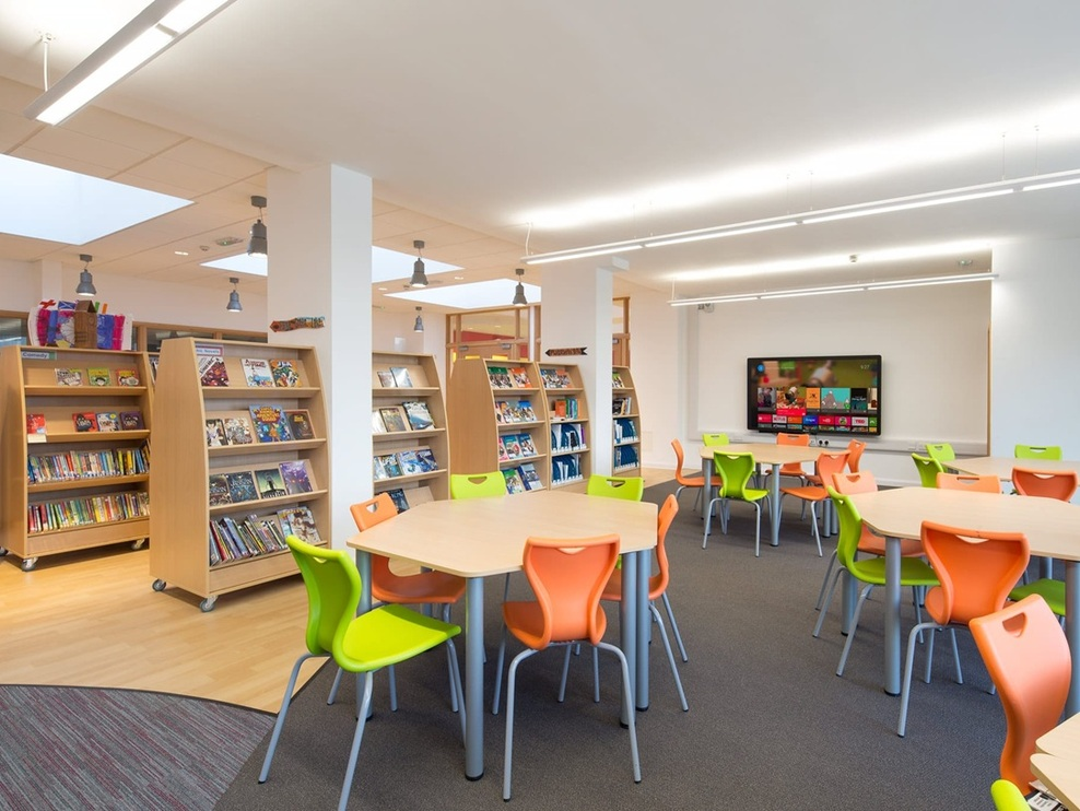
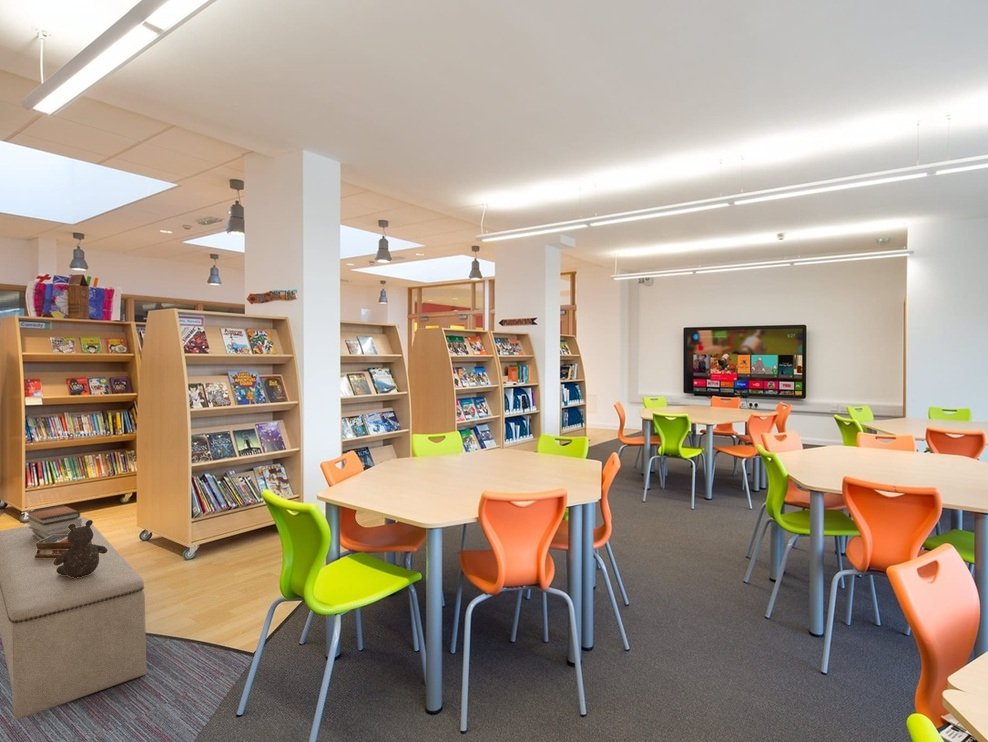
+ stuffed bear (78, 547)
+ book stack (54, 523)
+ books (65, 545)
+ bench (58, 593)
